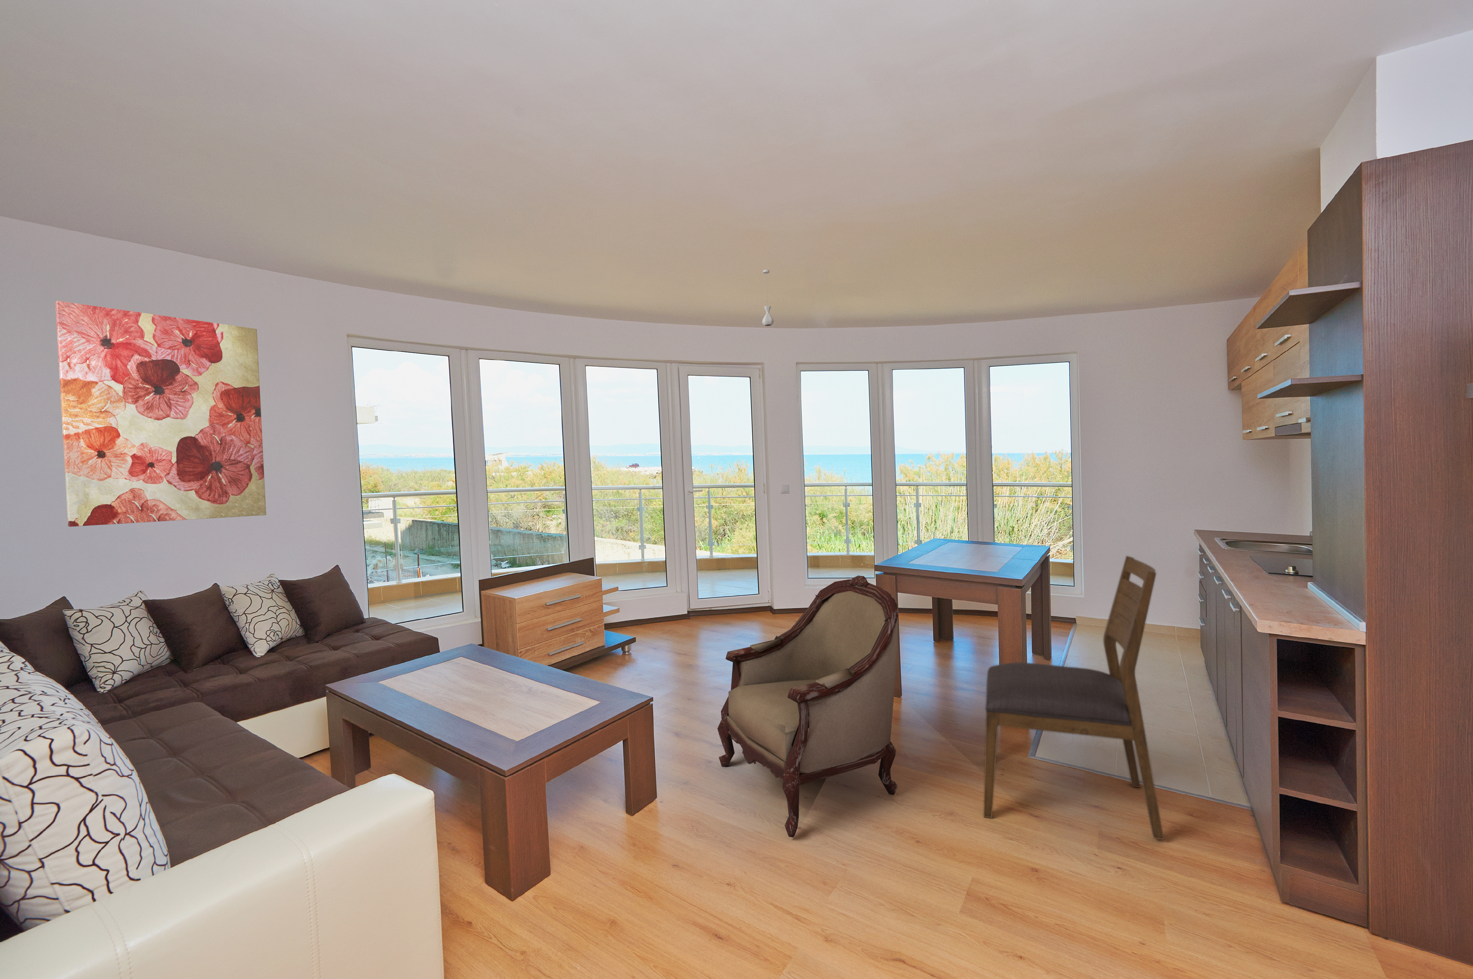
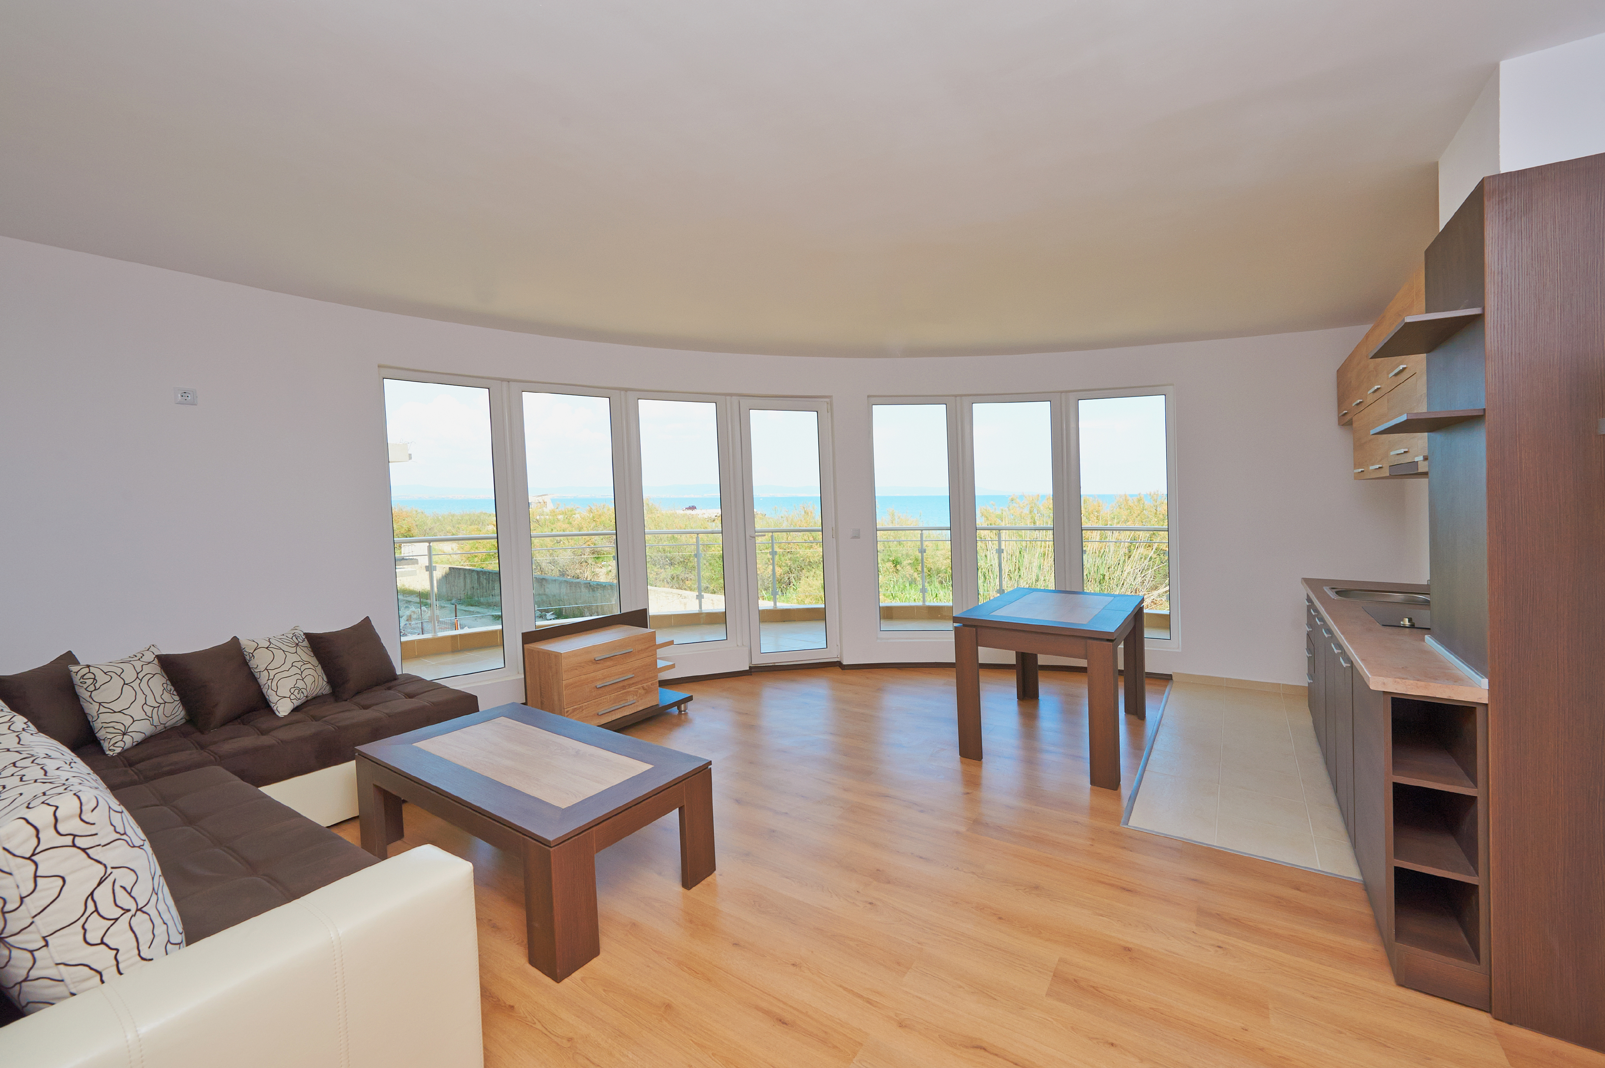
- pendant light (767, 297)
- armchair (810, 683)
- wall art (171, 418)
- chair (1064, 681)
